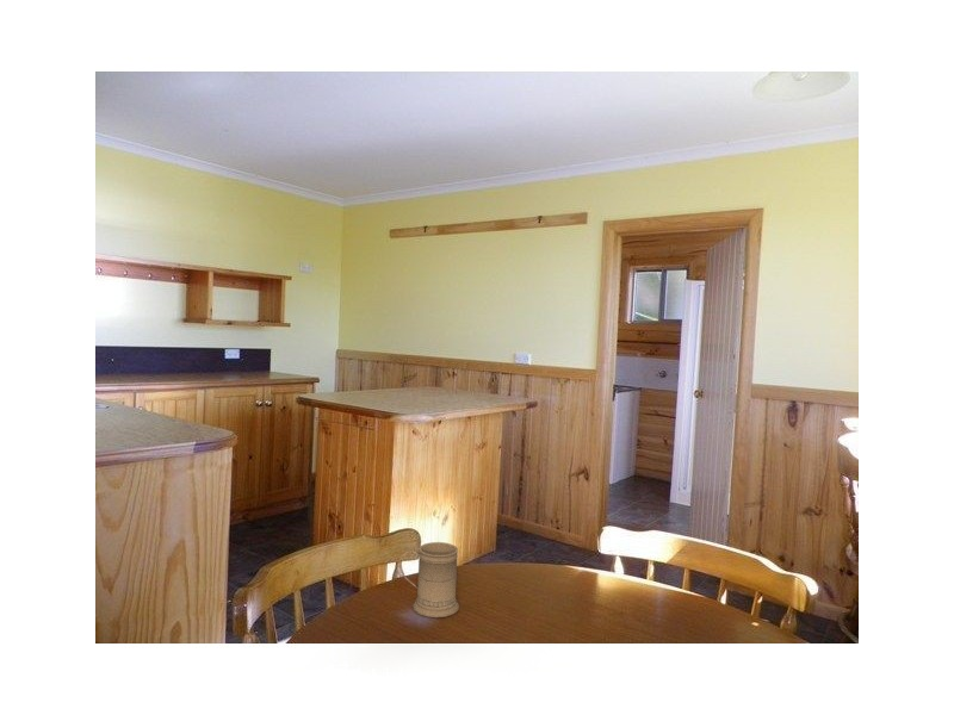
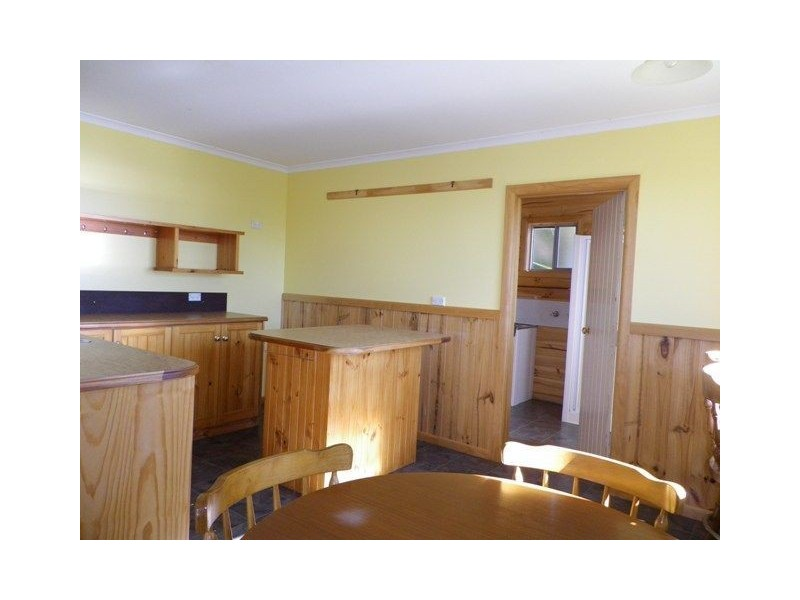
- mug (429, 577)
